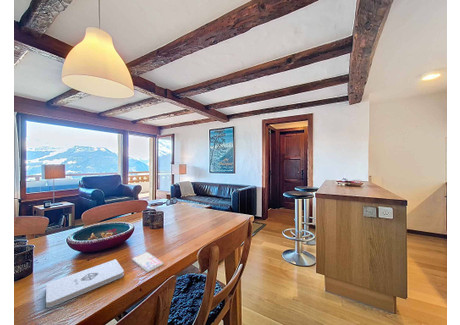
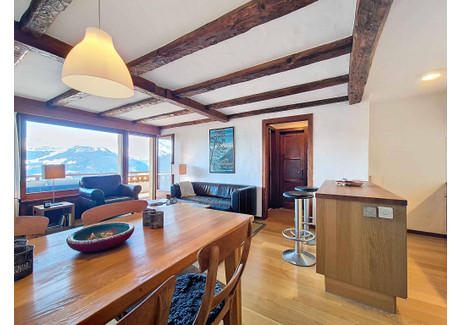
- smartphone (147, 260)
- notepad (87, 279)
